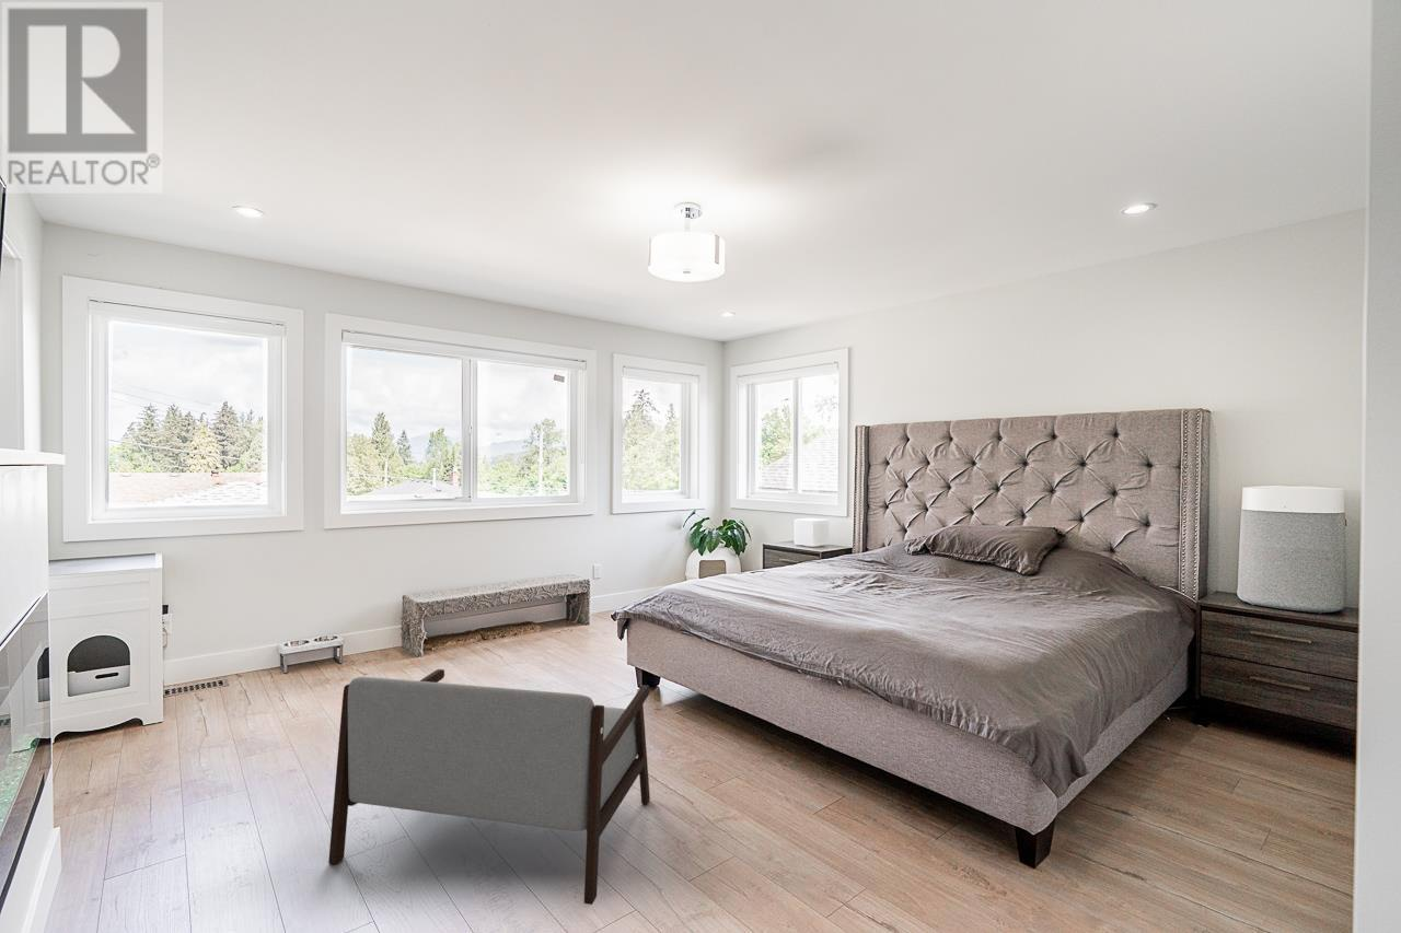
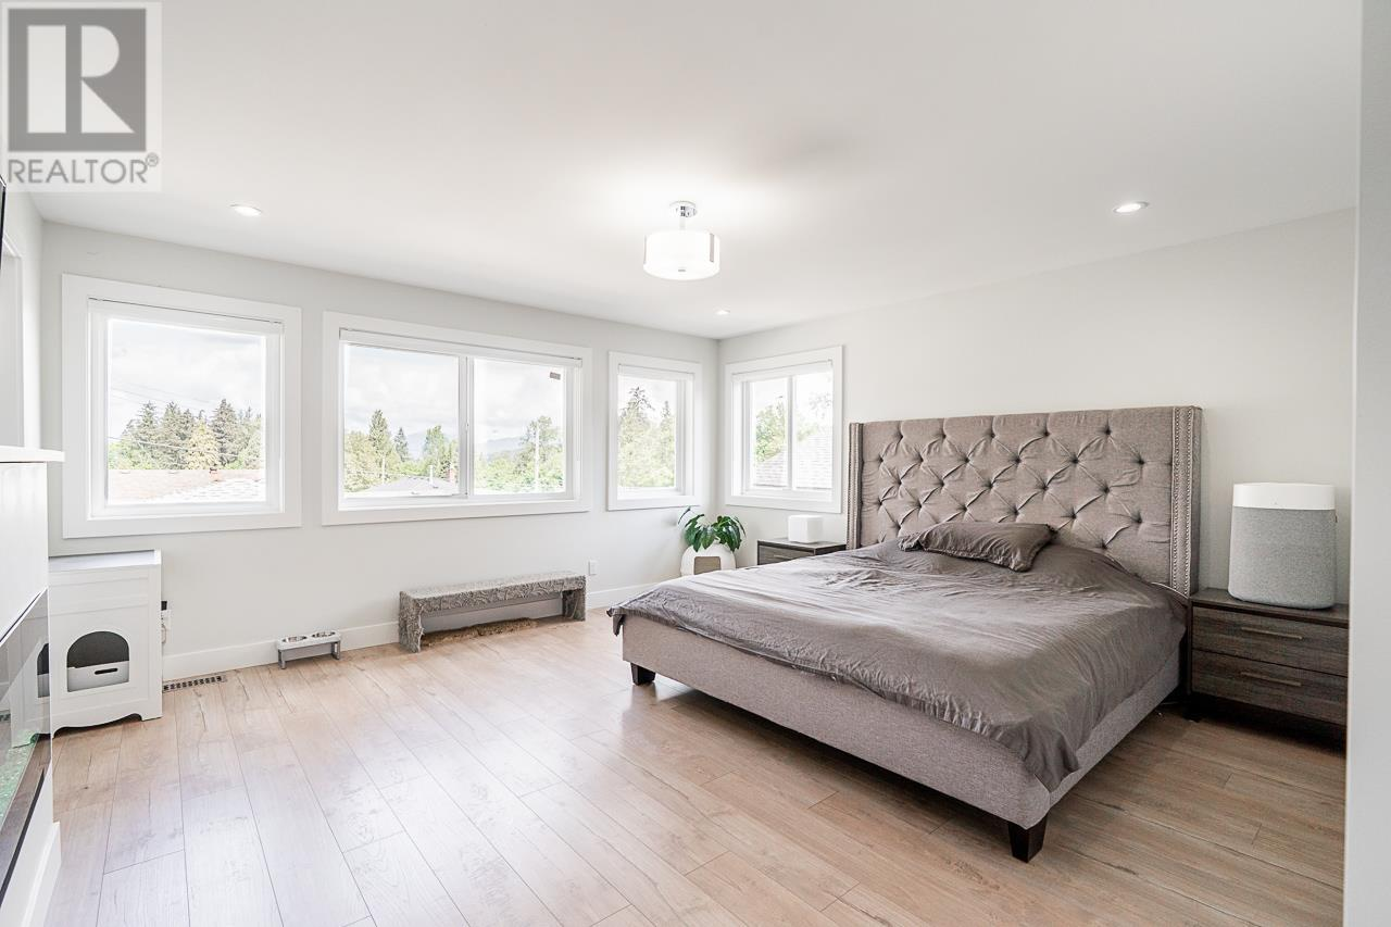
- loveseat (503, 745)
